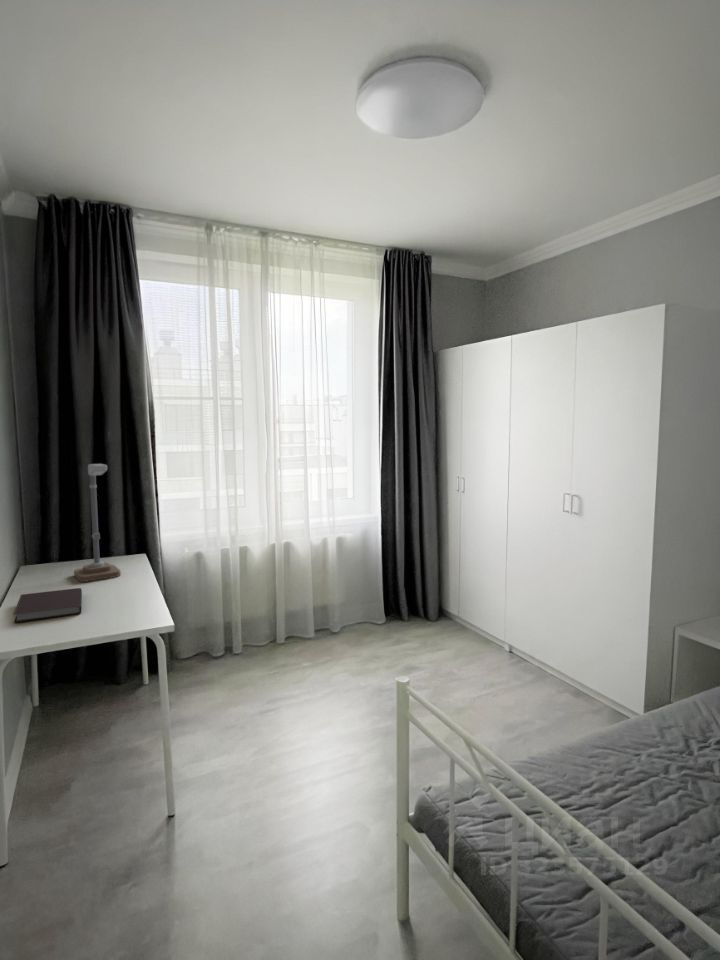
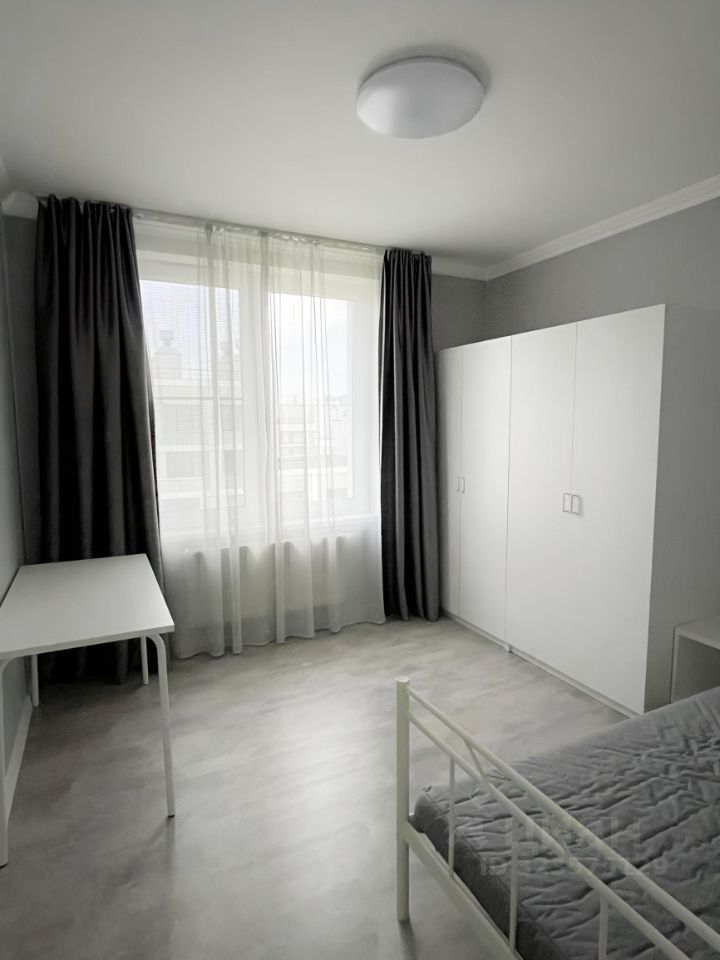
- desk lamp (96, 521)
- notebook (50, 603)
